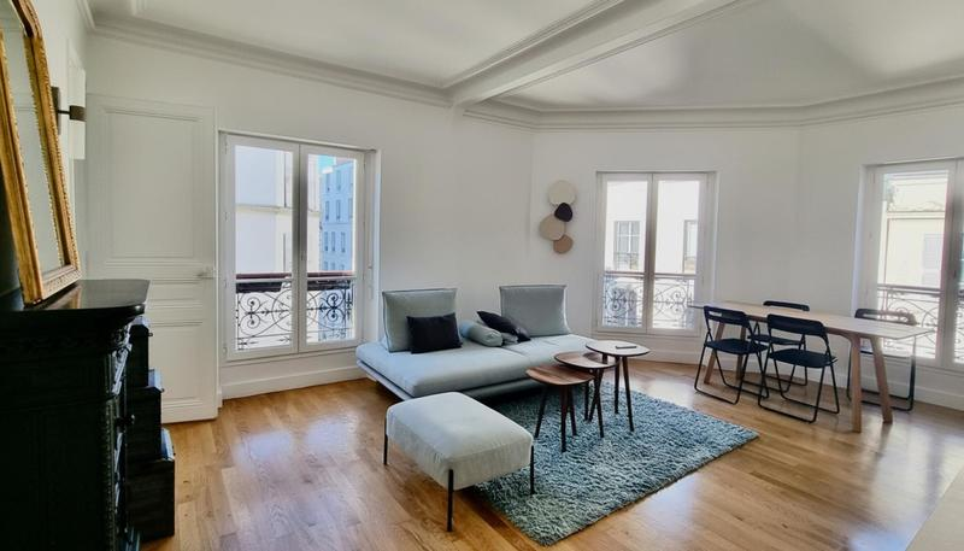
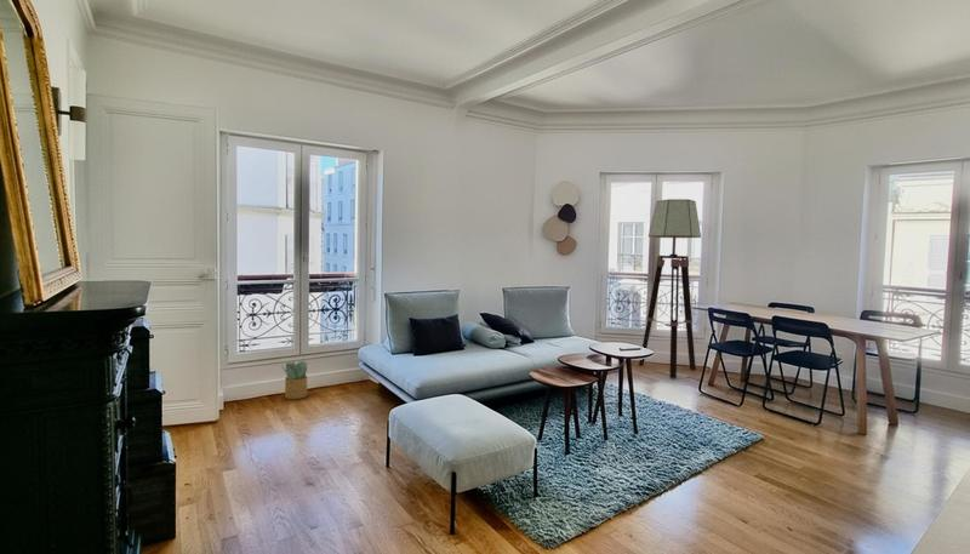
+ floor lamp (672, 286)
+ potted plant (293, 379)
